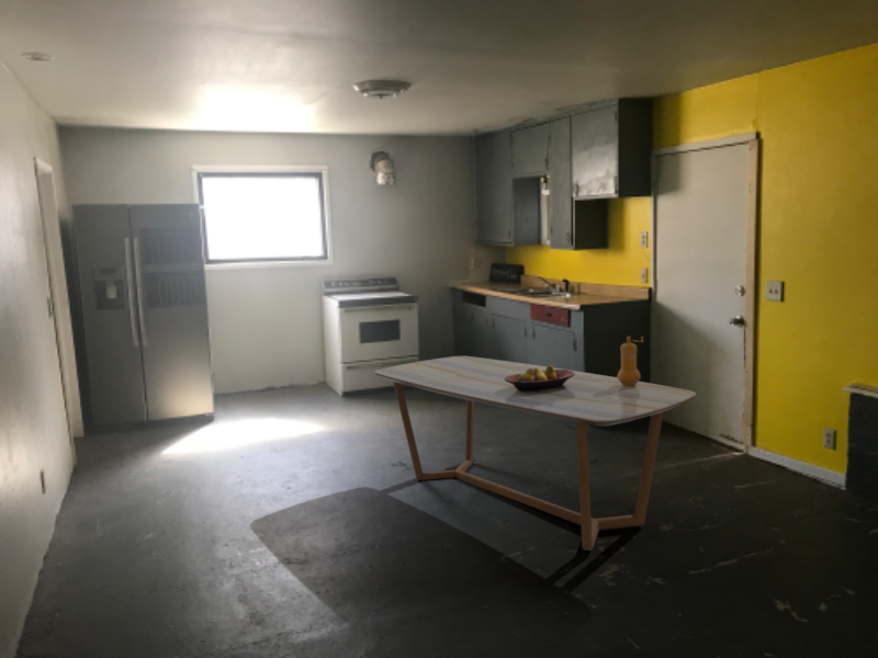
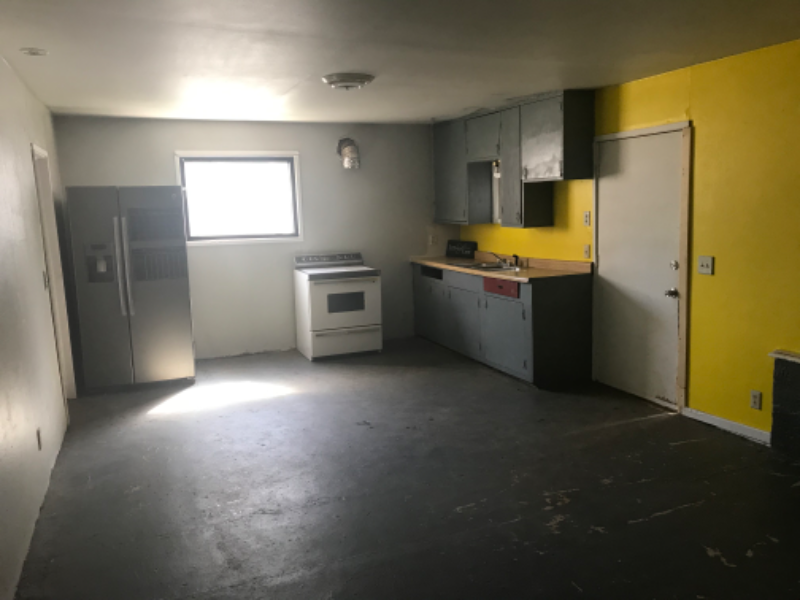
- pepper mill (630, 360)
- fruit bowl (540, 376)
- dining table (521, 411)
